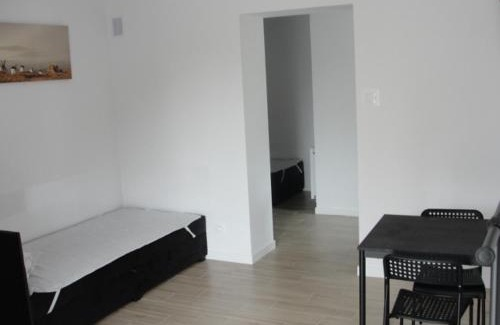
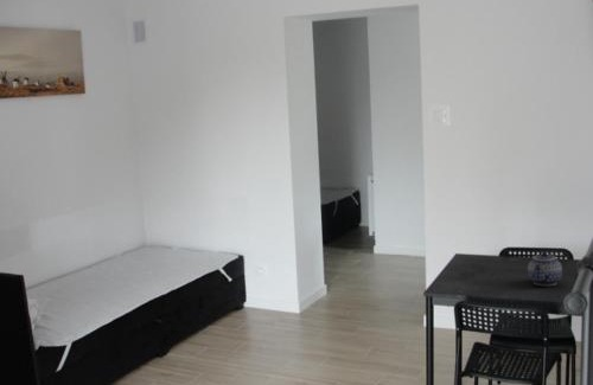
+ teapot (544, 267)
